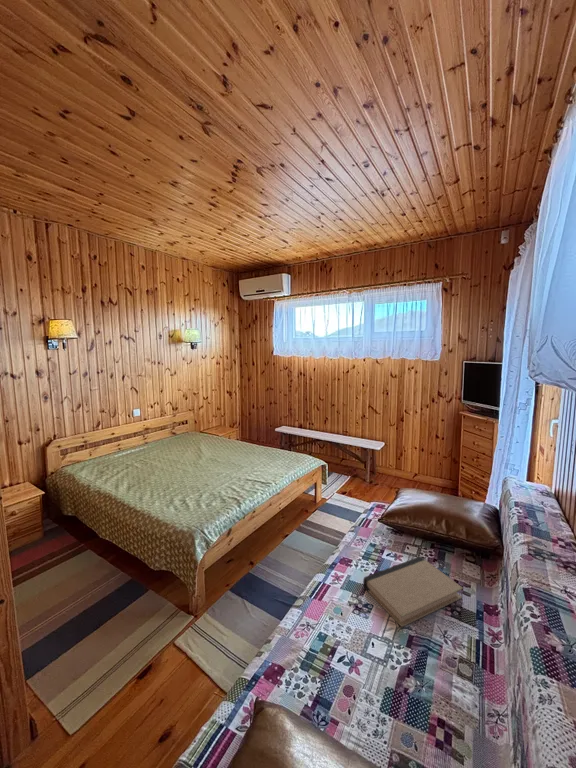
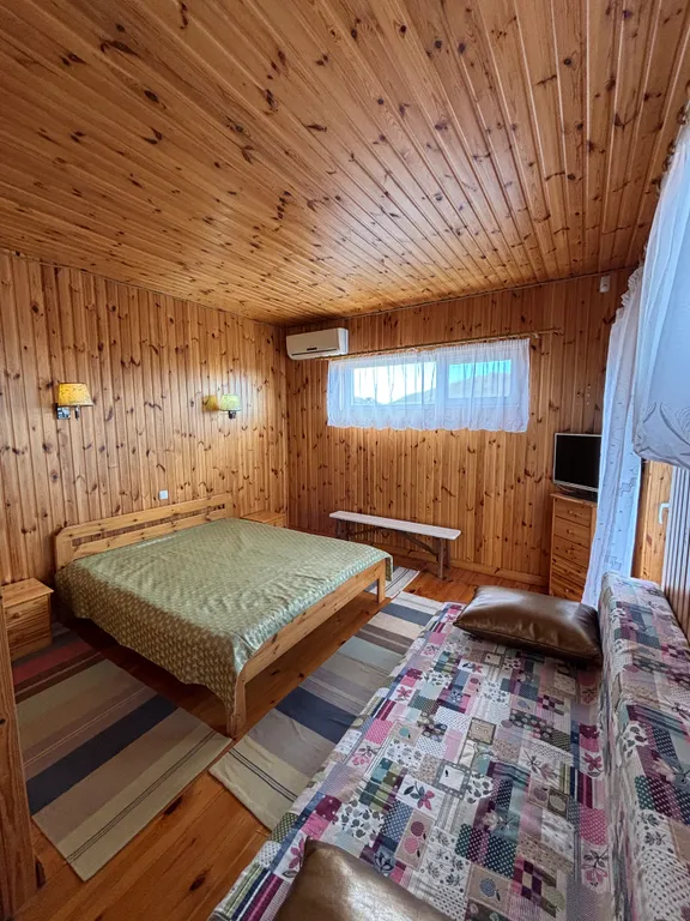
- book (411, 587)
